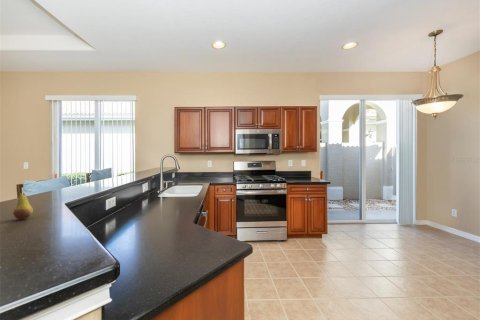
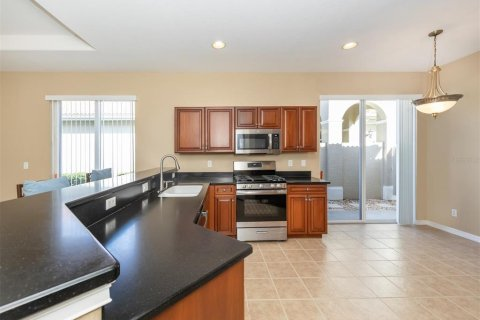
- fruit (23, 203)
